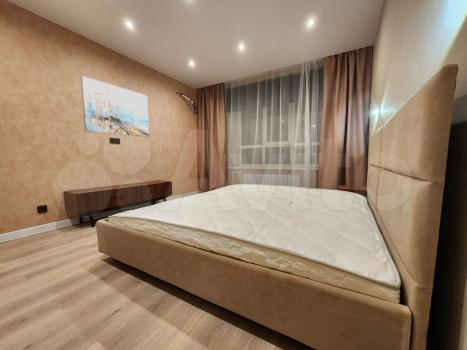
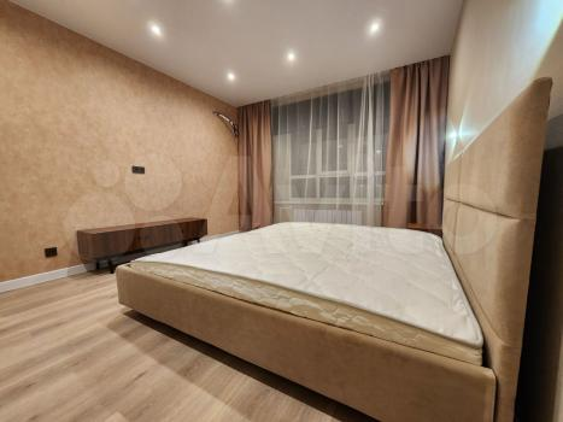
- wall art (119, 111)
